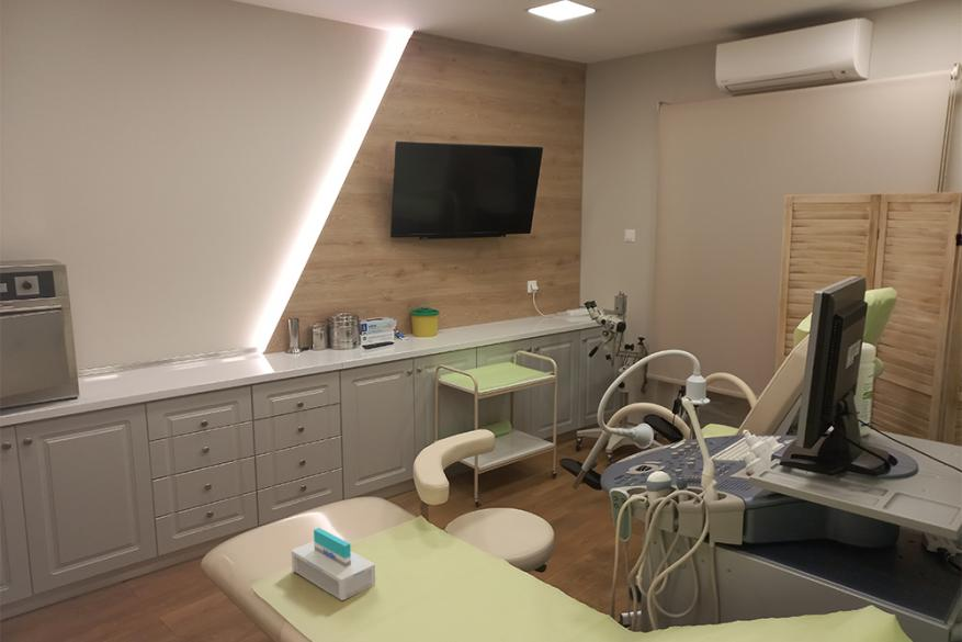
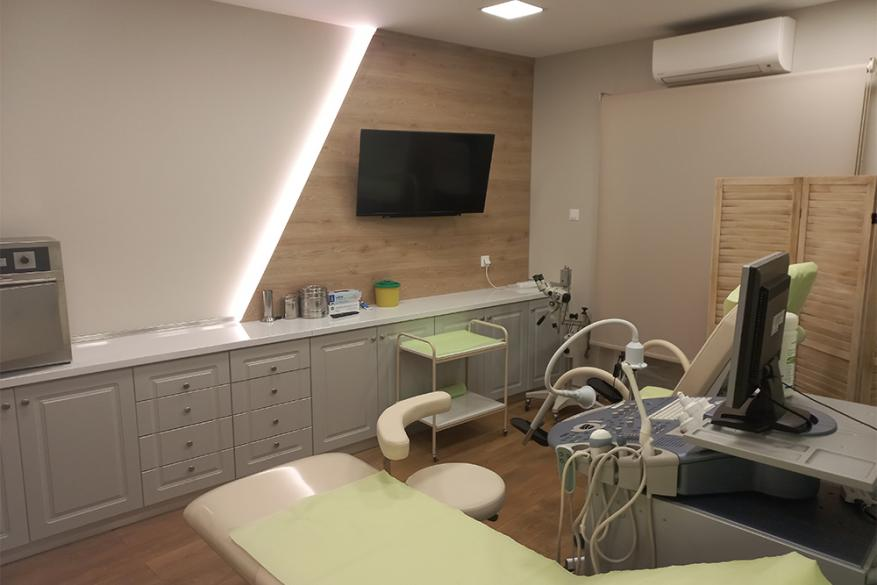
- tissue box (331, 556)
